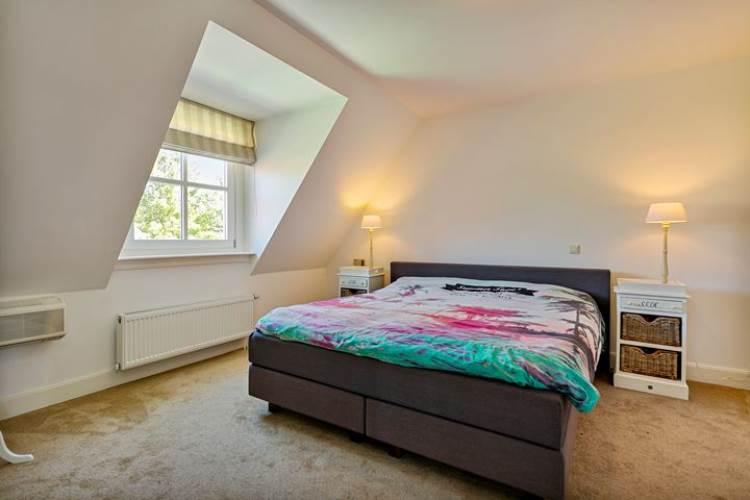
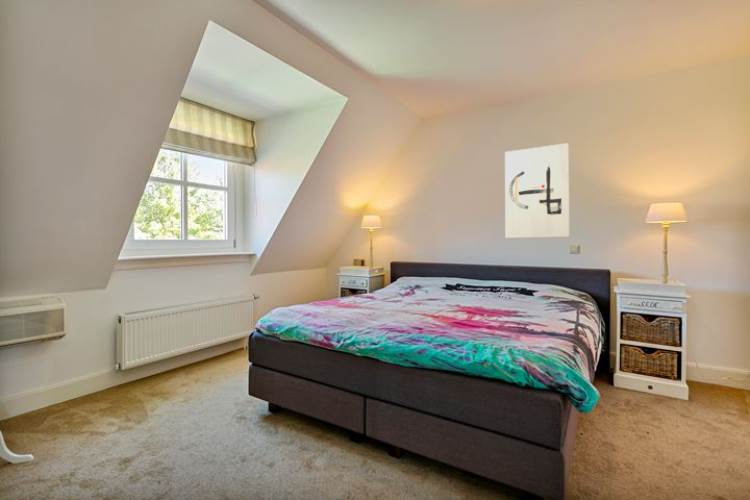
+ wall art (535, 192)
